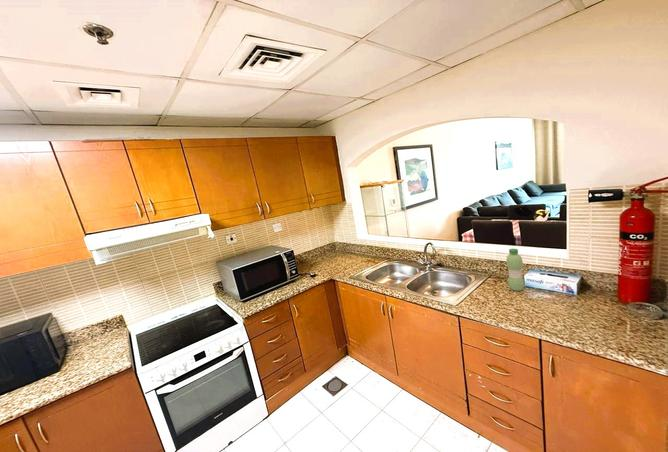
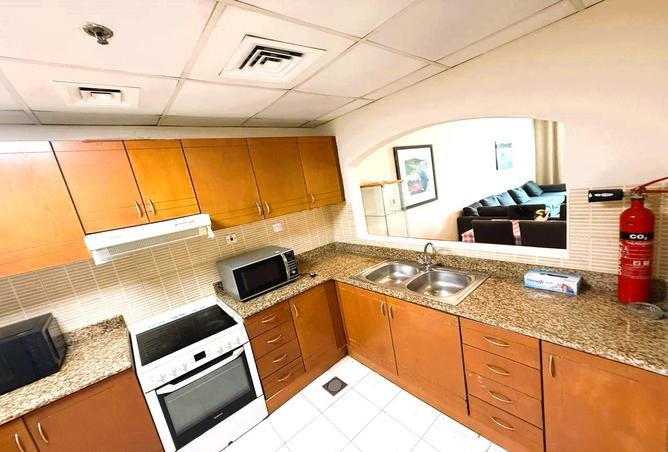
- water bottle (514, 269)
